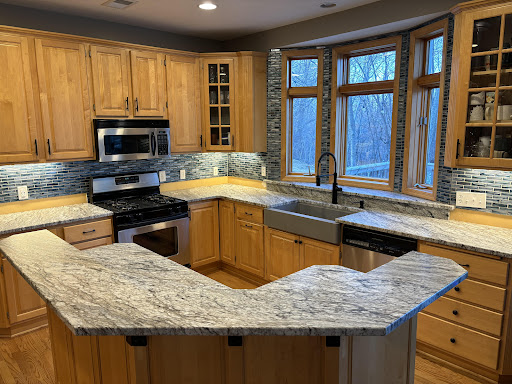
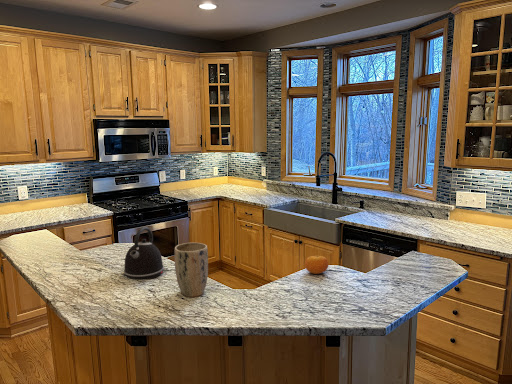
+ kettle (143, 250)
+ fruit (316, 264)
+ plant pot (191, 269)
